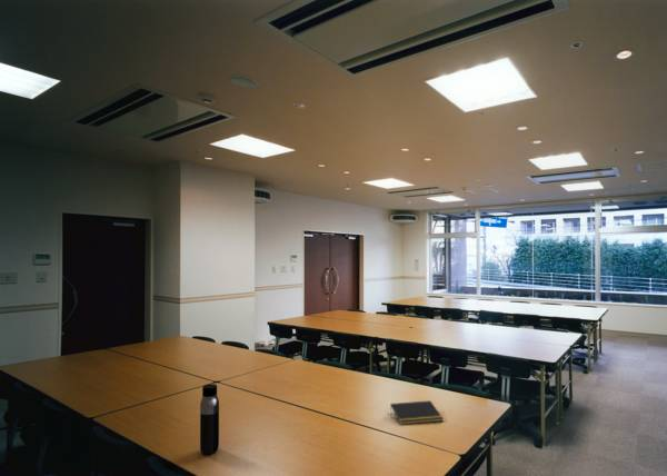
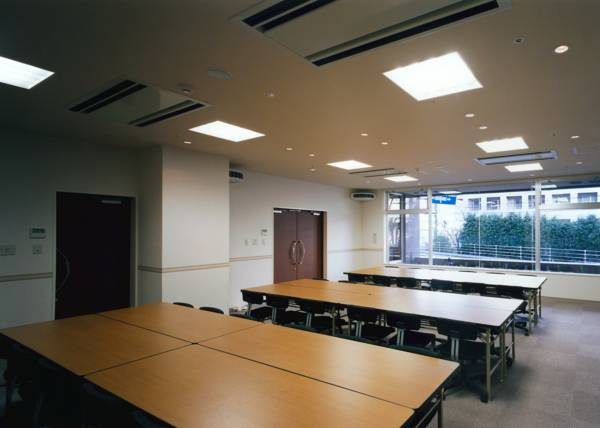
- notepad (416, 411)
- water bottle (209, 418)
